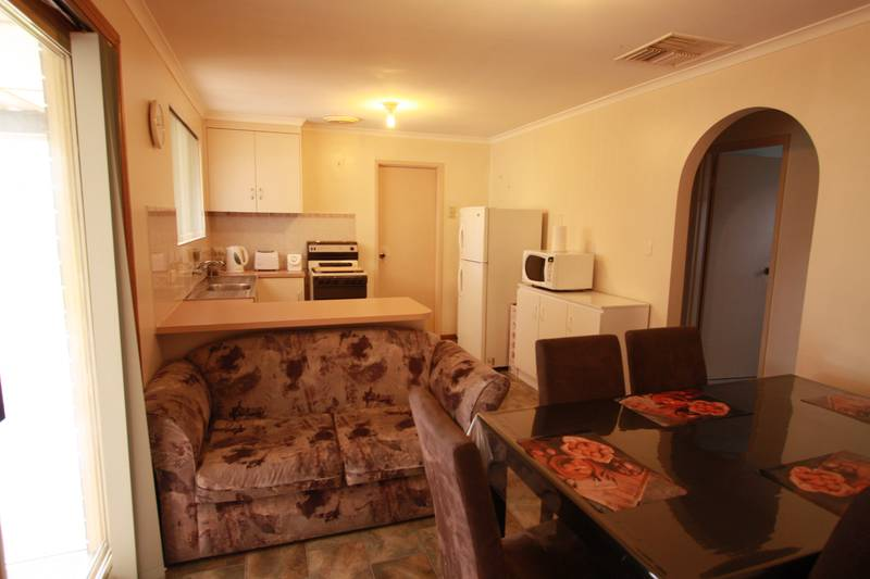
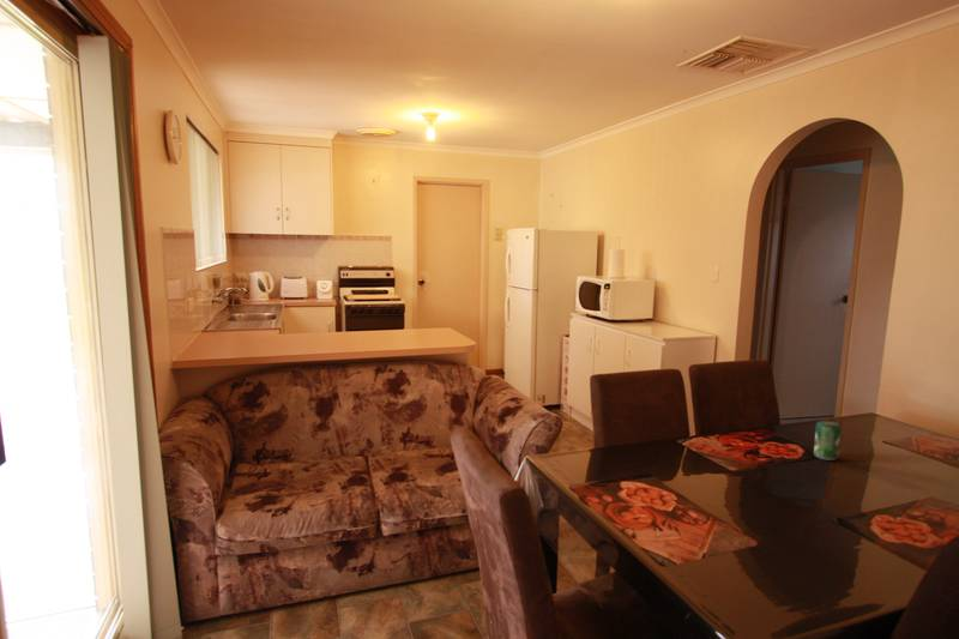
+ beverage can (826, 439)
